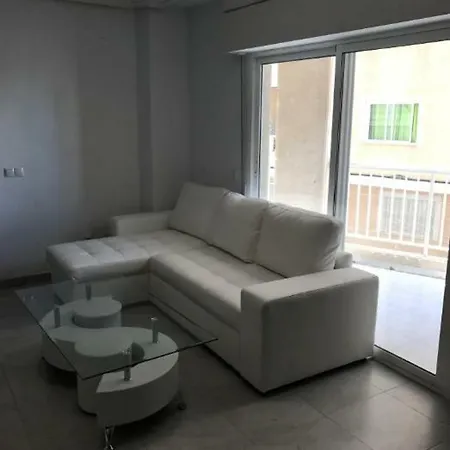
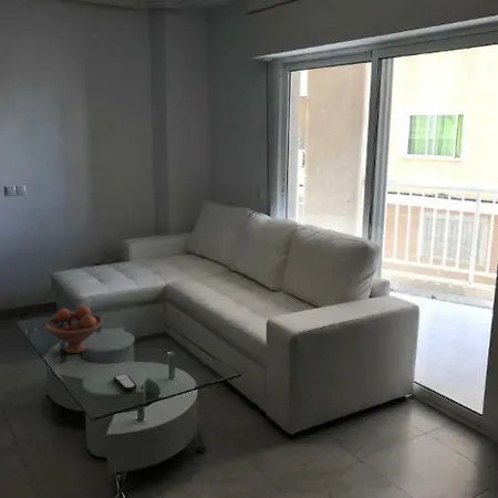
+ remote control (125, 382)
+ fruit bowl (74, 331)
